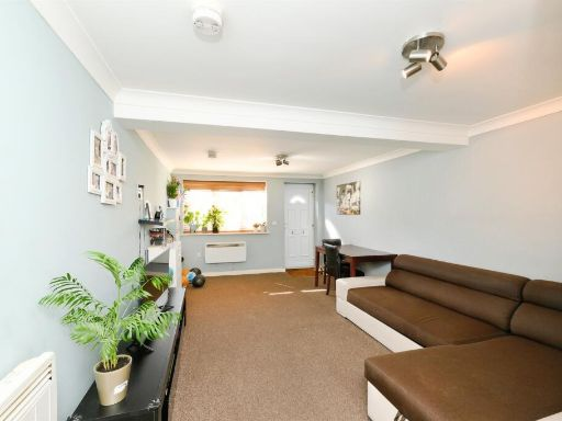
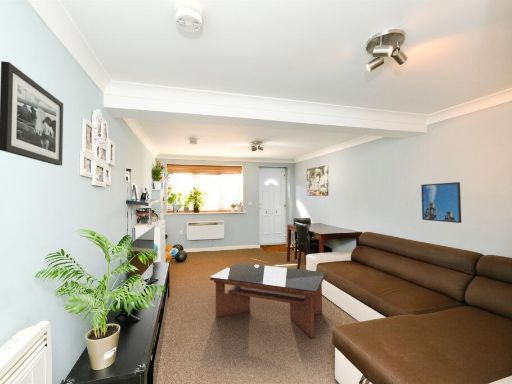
+ coffee table (269, 294)
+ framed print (439, 202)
+ picture frame (37, 122)
